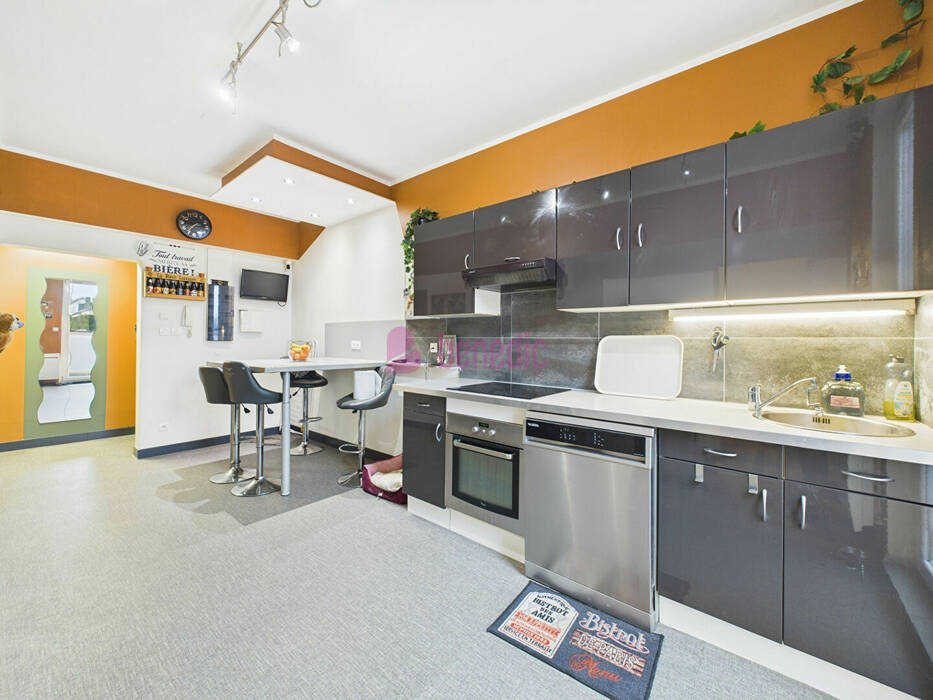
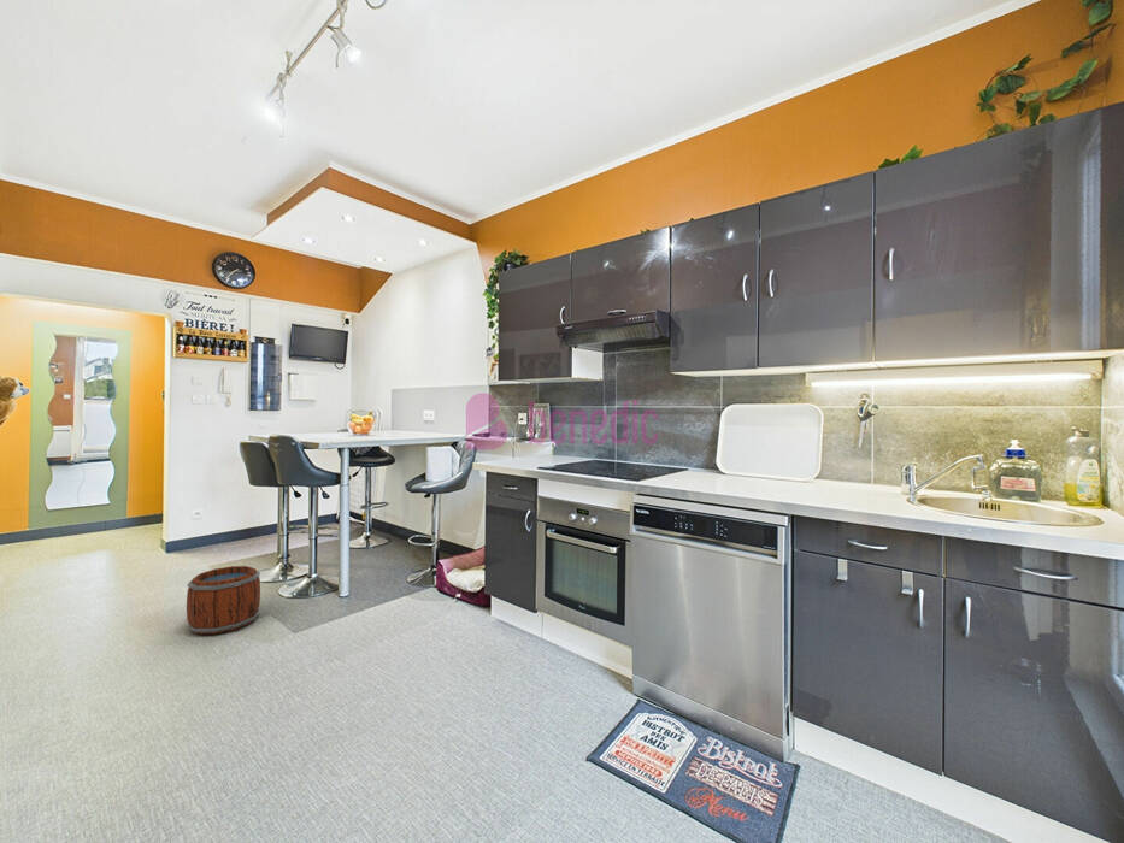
+ bucket (224, 597)
